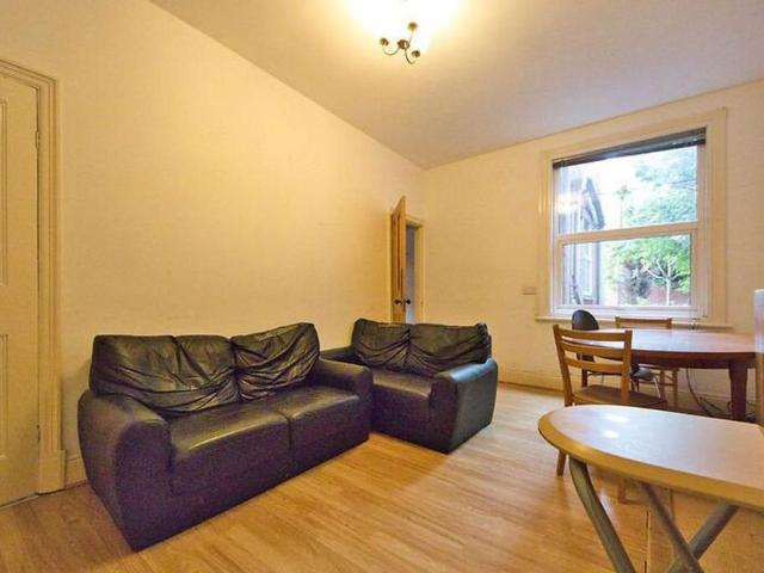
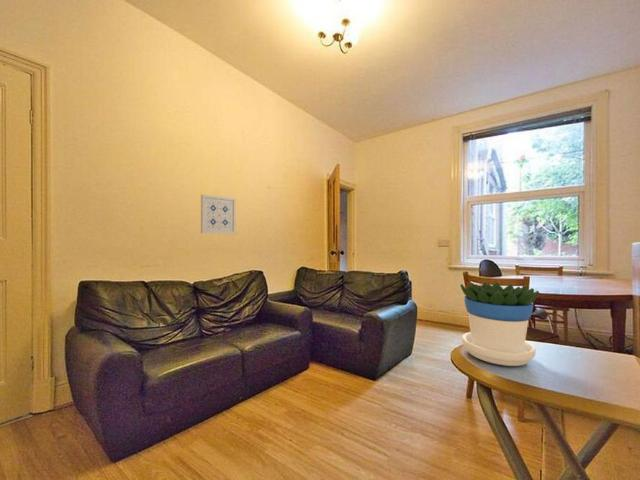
+ wall art (219, 215)
+ flowerpot (496, 321)
